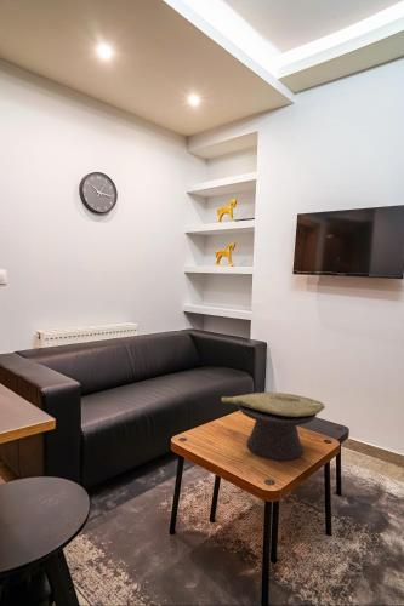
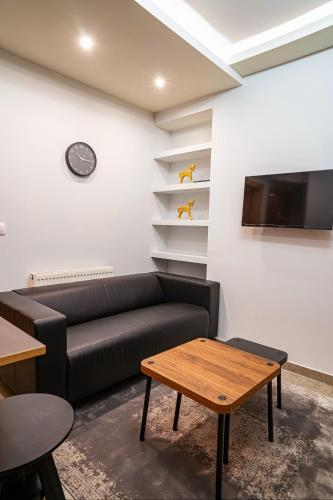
- decorative bowl (271, 422)
